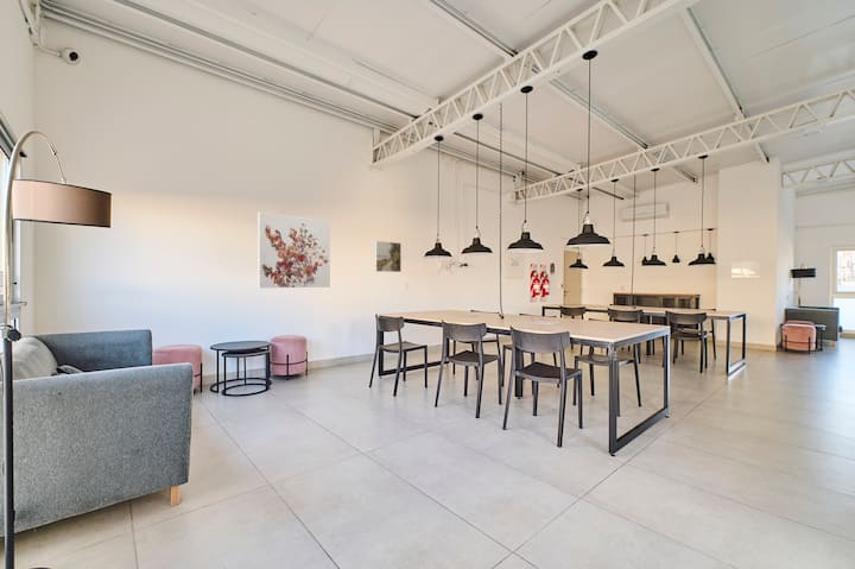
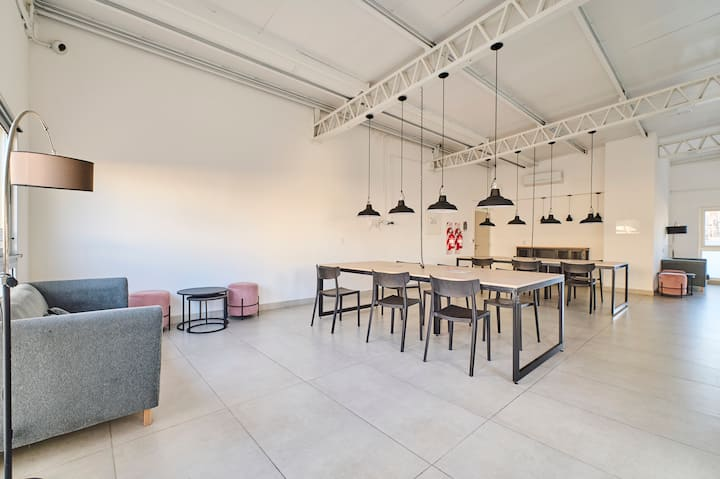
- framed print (388, 257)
- wall art (296, 252)
